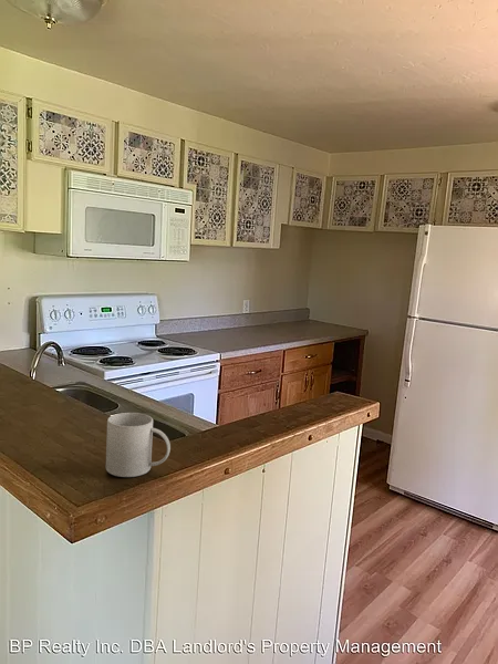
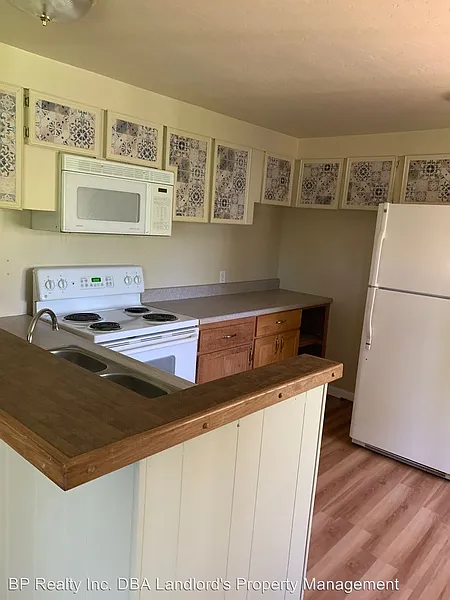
- mug (138, 445)
